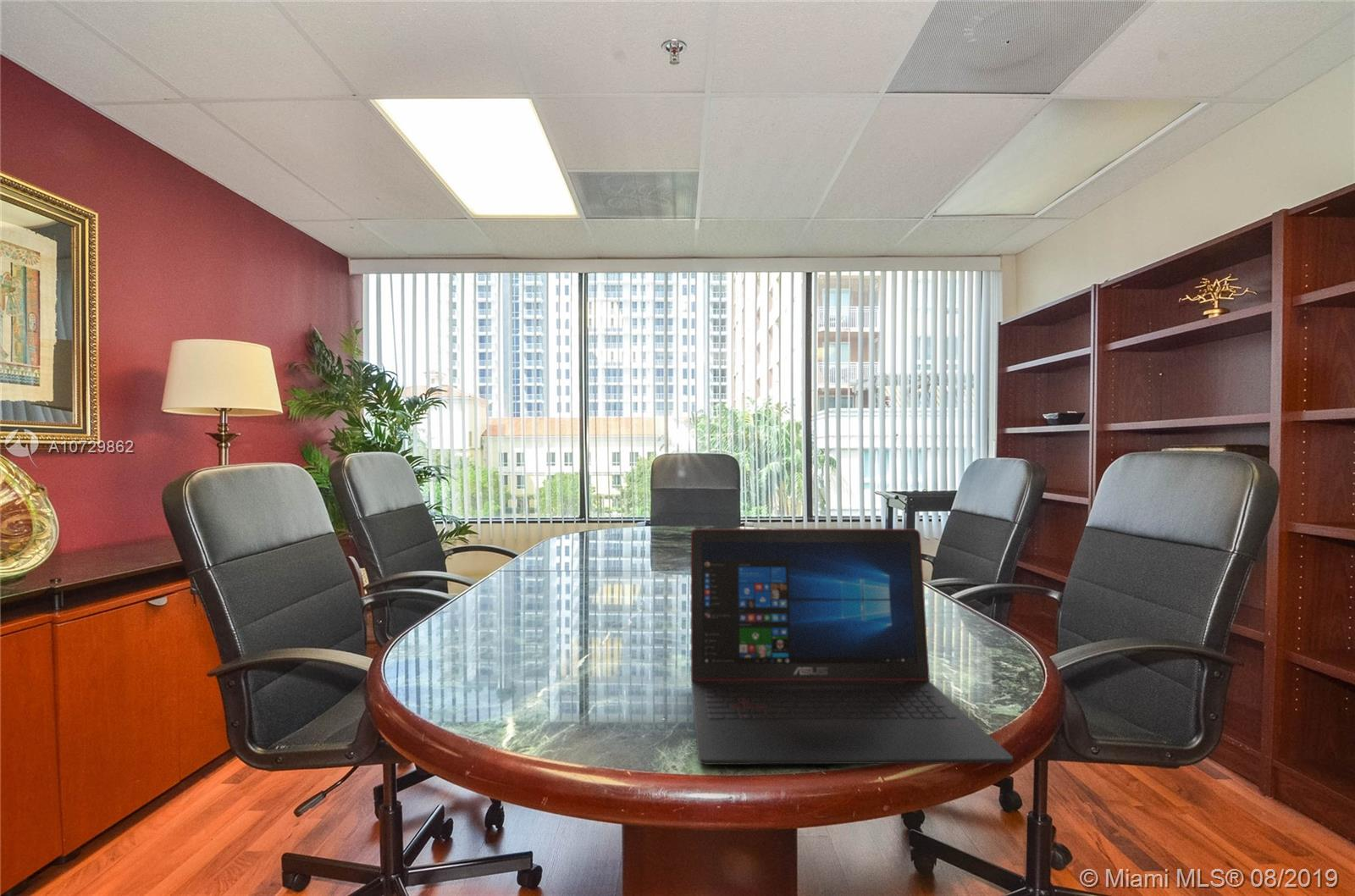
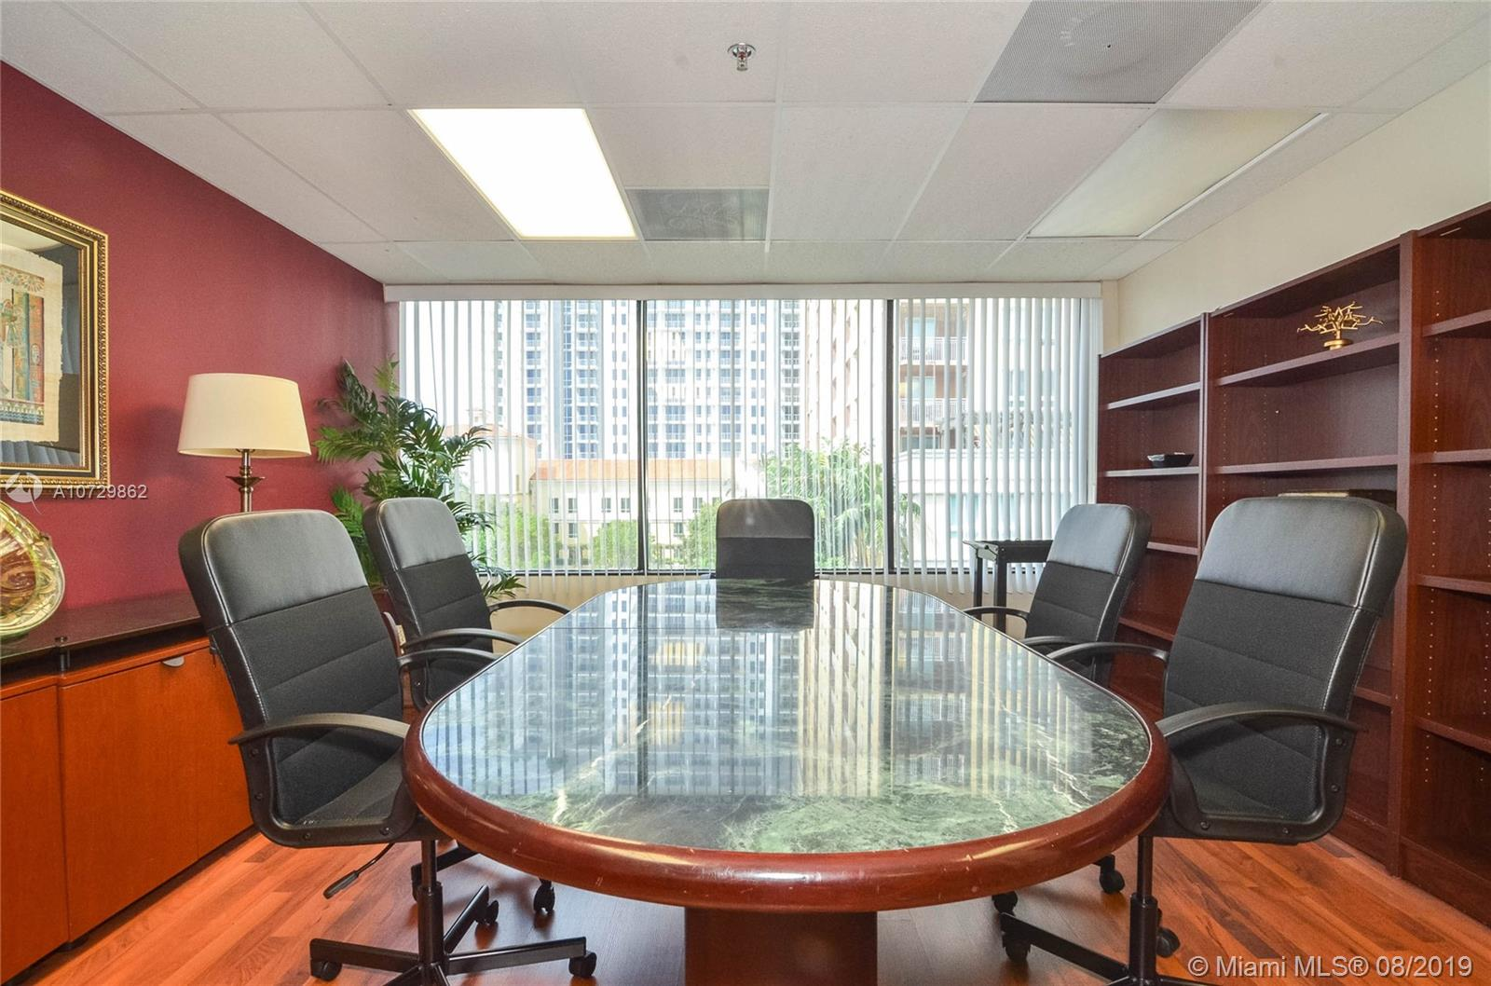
- laptop (827, 629)
